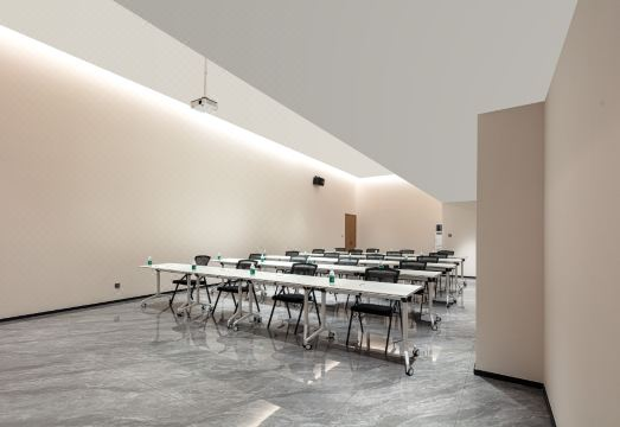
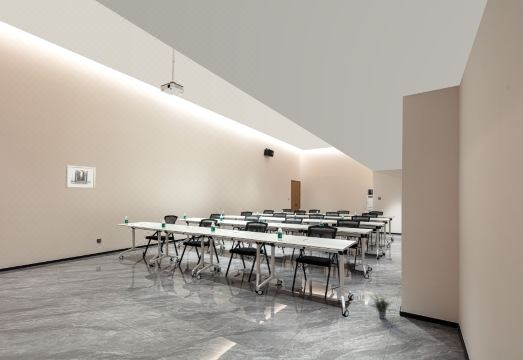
+ wall art (81, 177)
+ potted plant (382, 303)
